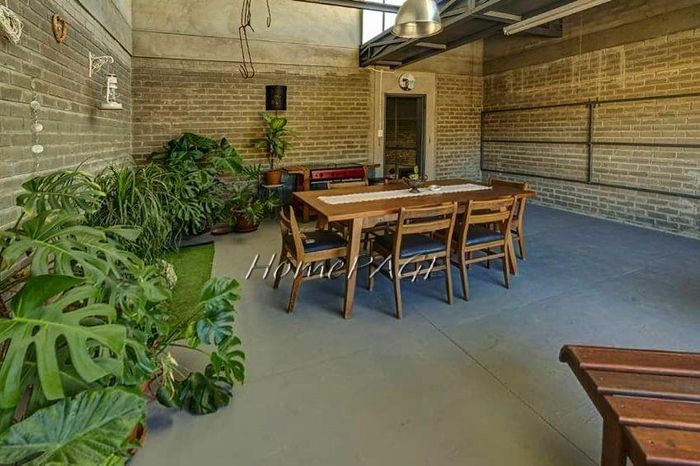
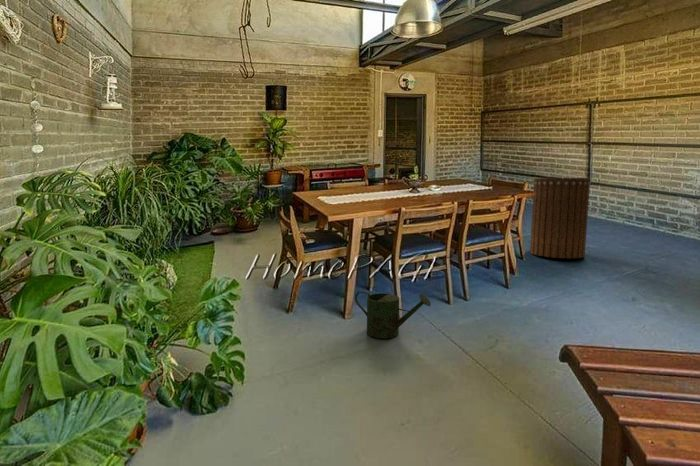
+ watering can (390, 312)
+ trash can (558, 216)
